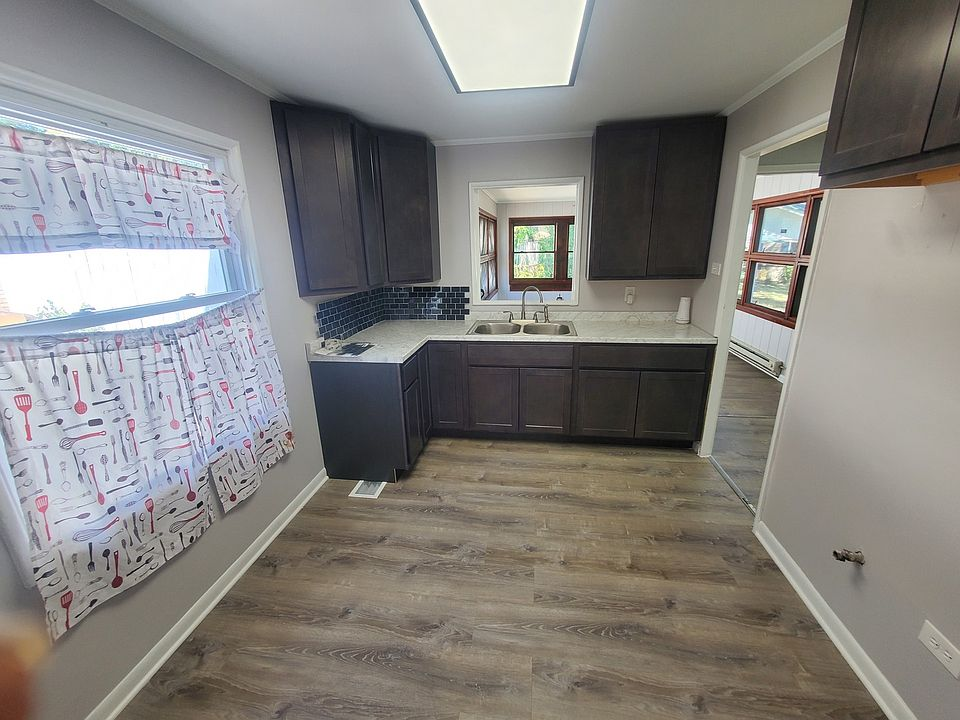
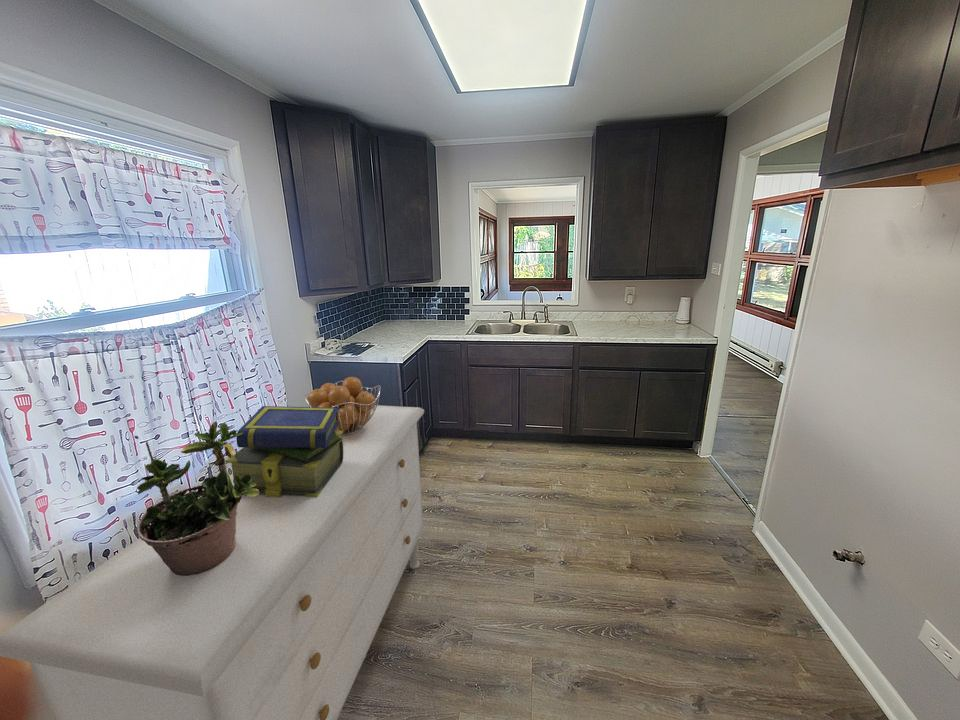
+ fruit basket (345, 404)
+ stack of books (292, 444)
+ potted plant (188, 490)
+ cabinet (316, 578)
